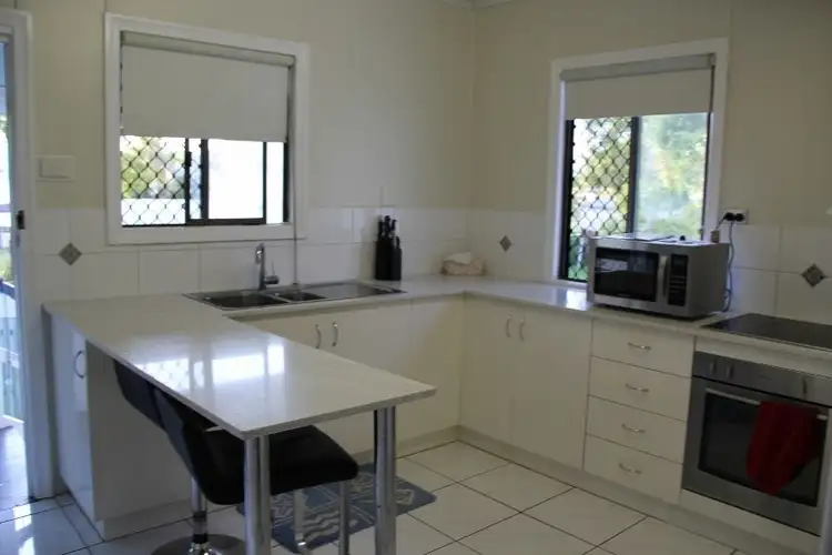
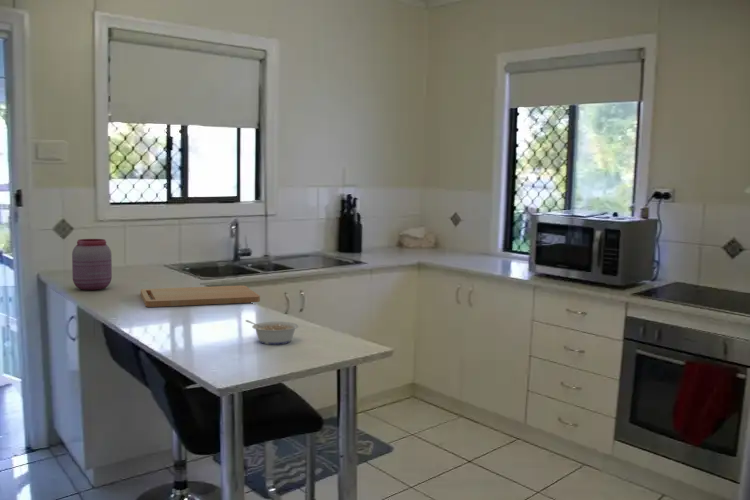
+ legume (273, 332)
+ jar (92, 264)
+ cutting board (199, 295)
